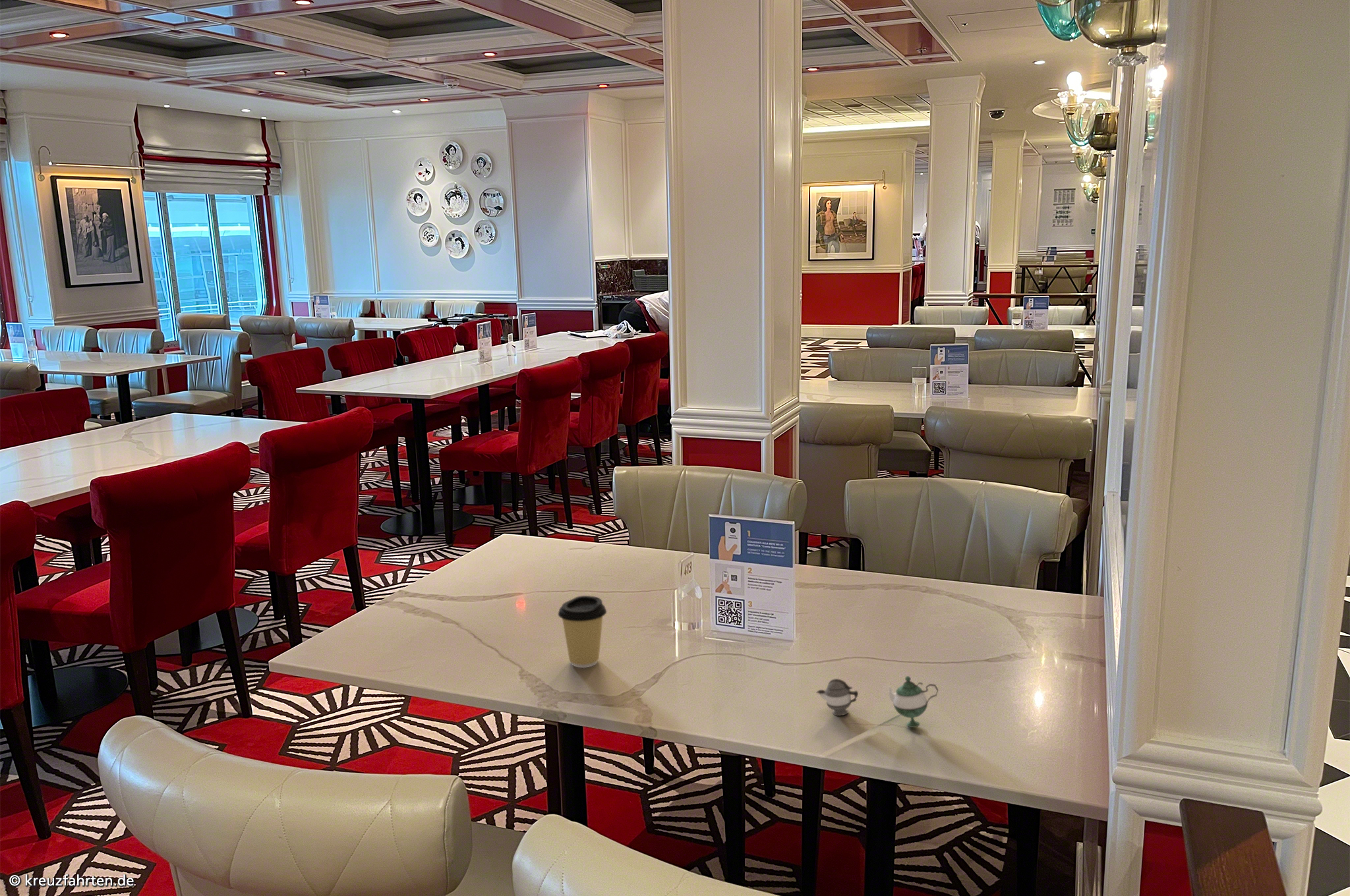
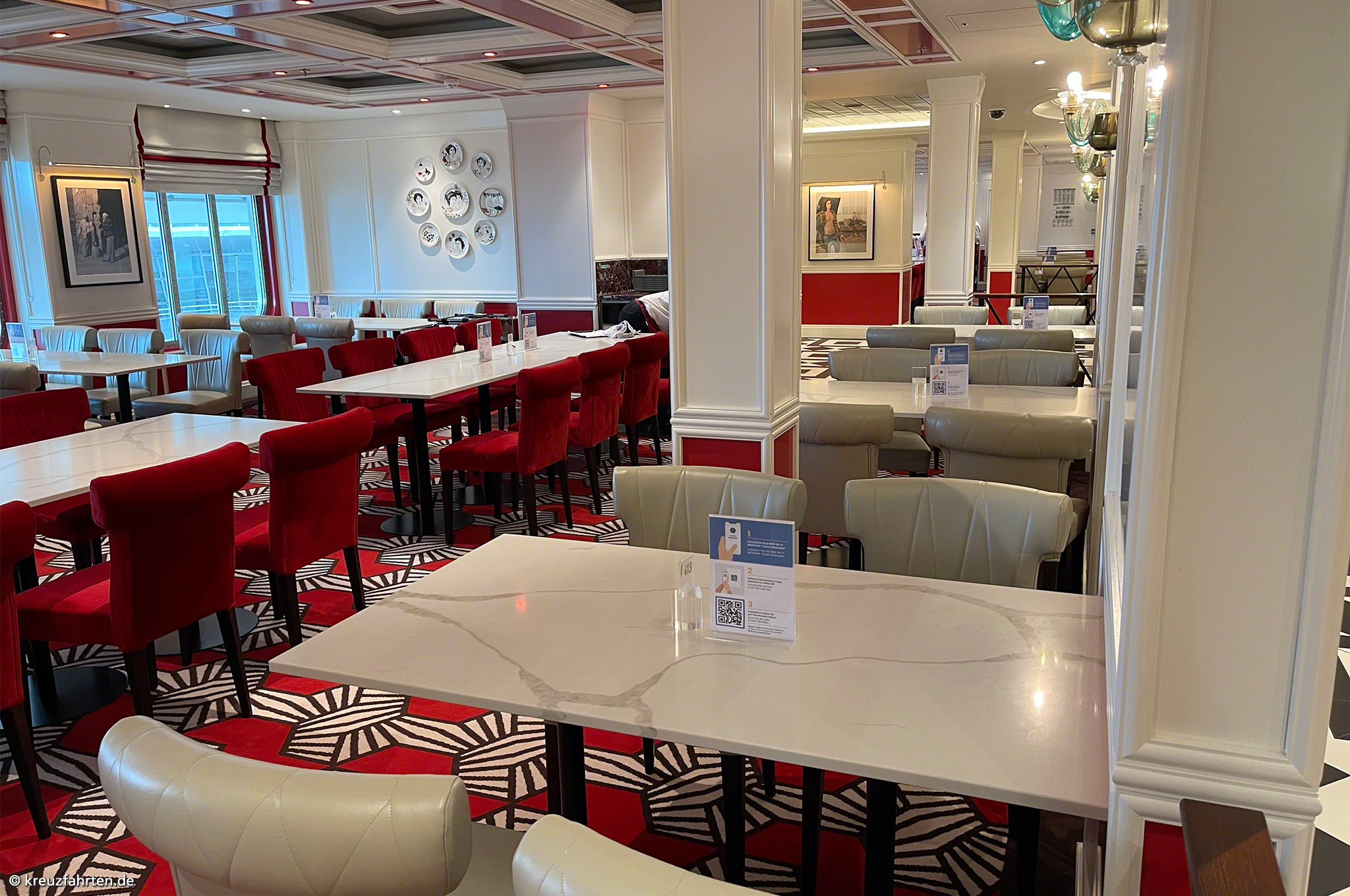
- teapot (889, 692)
- coffee cup (583, 632)
